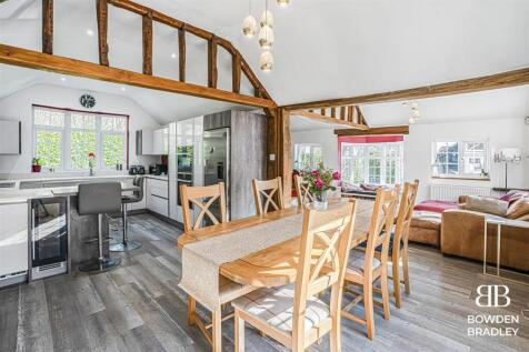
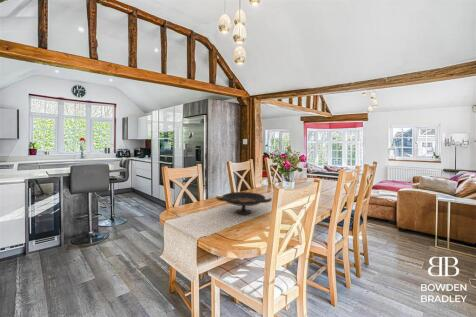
+ decorative bowl (243, 203)
